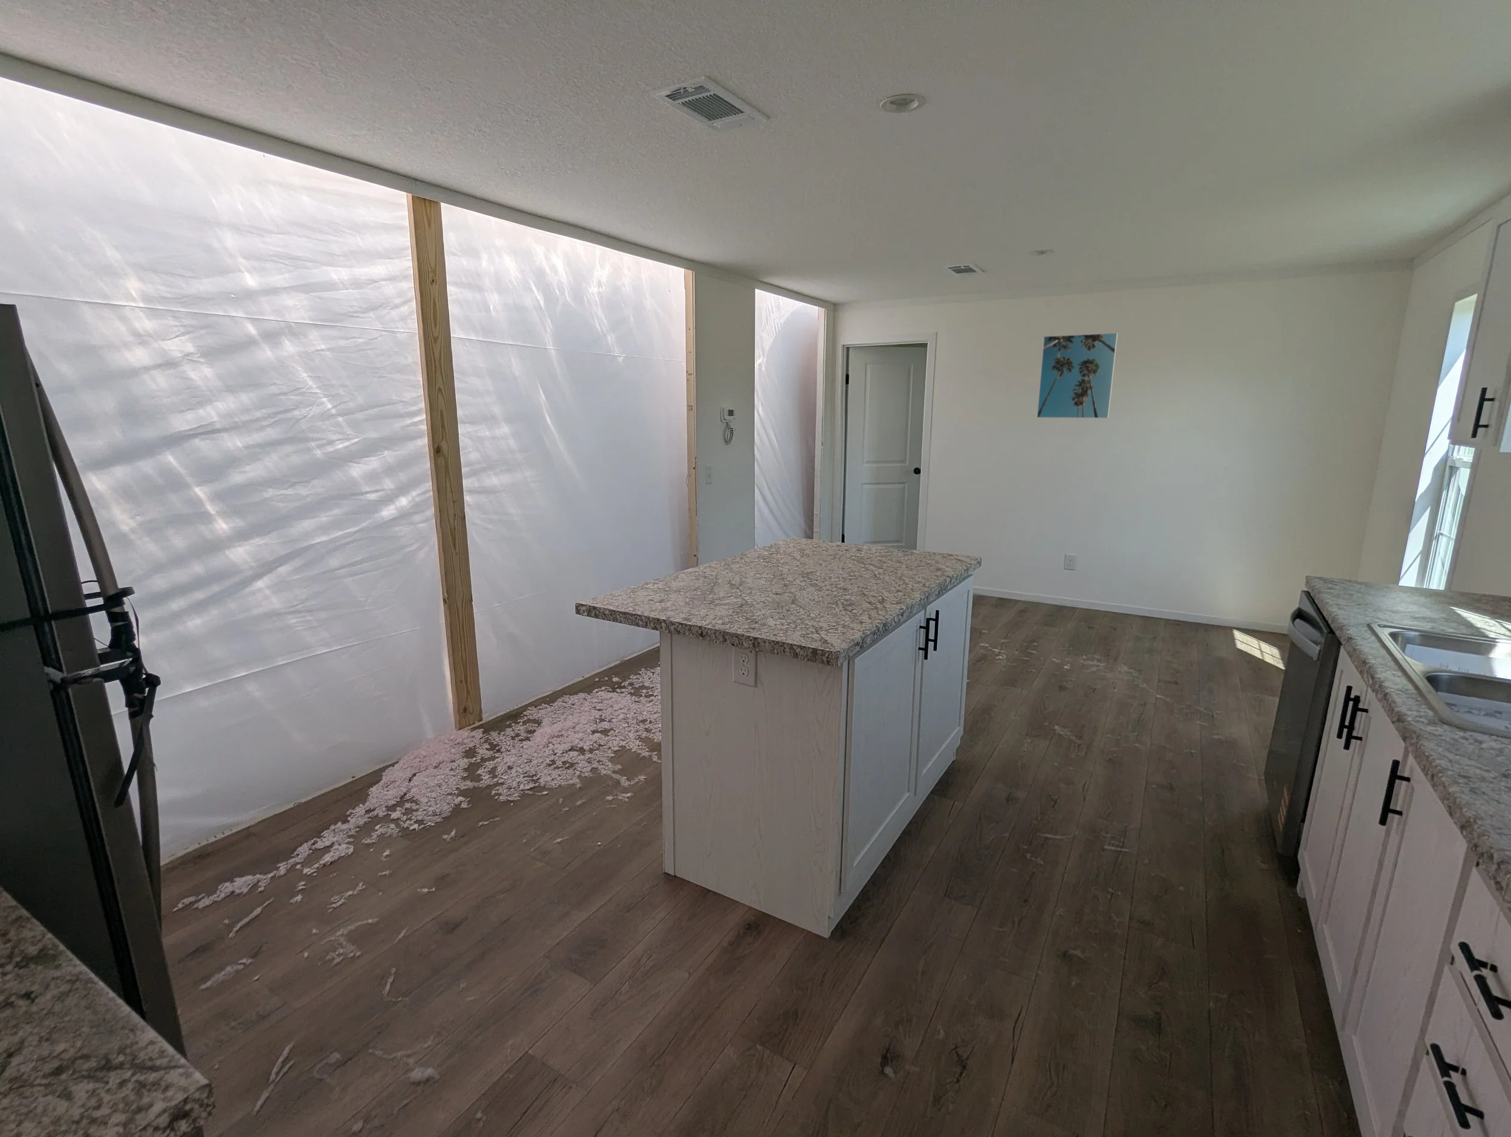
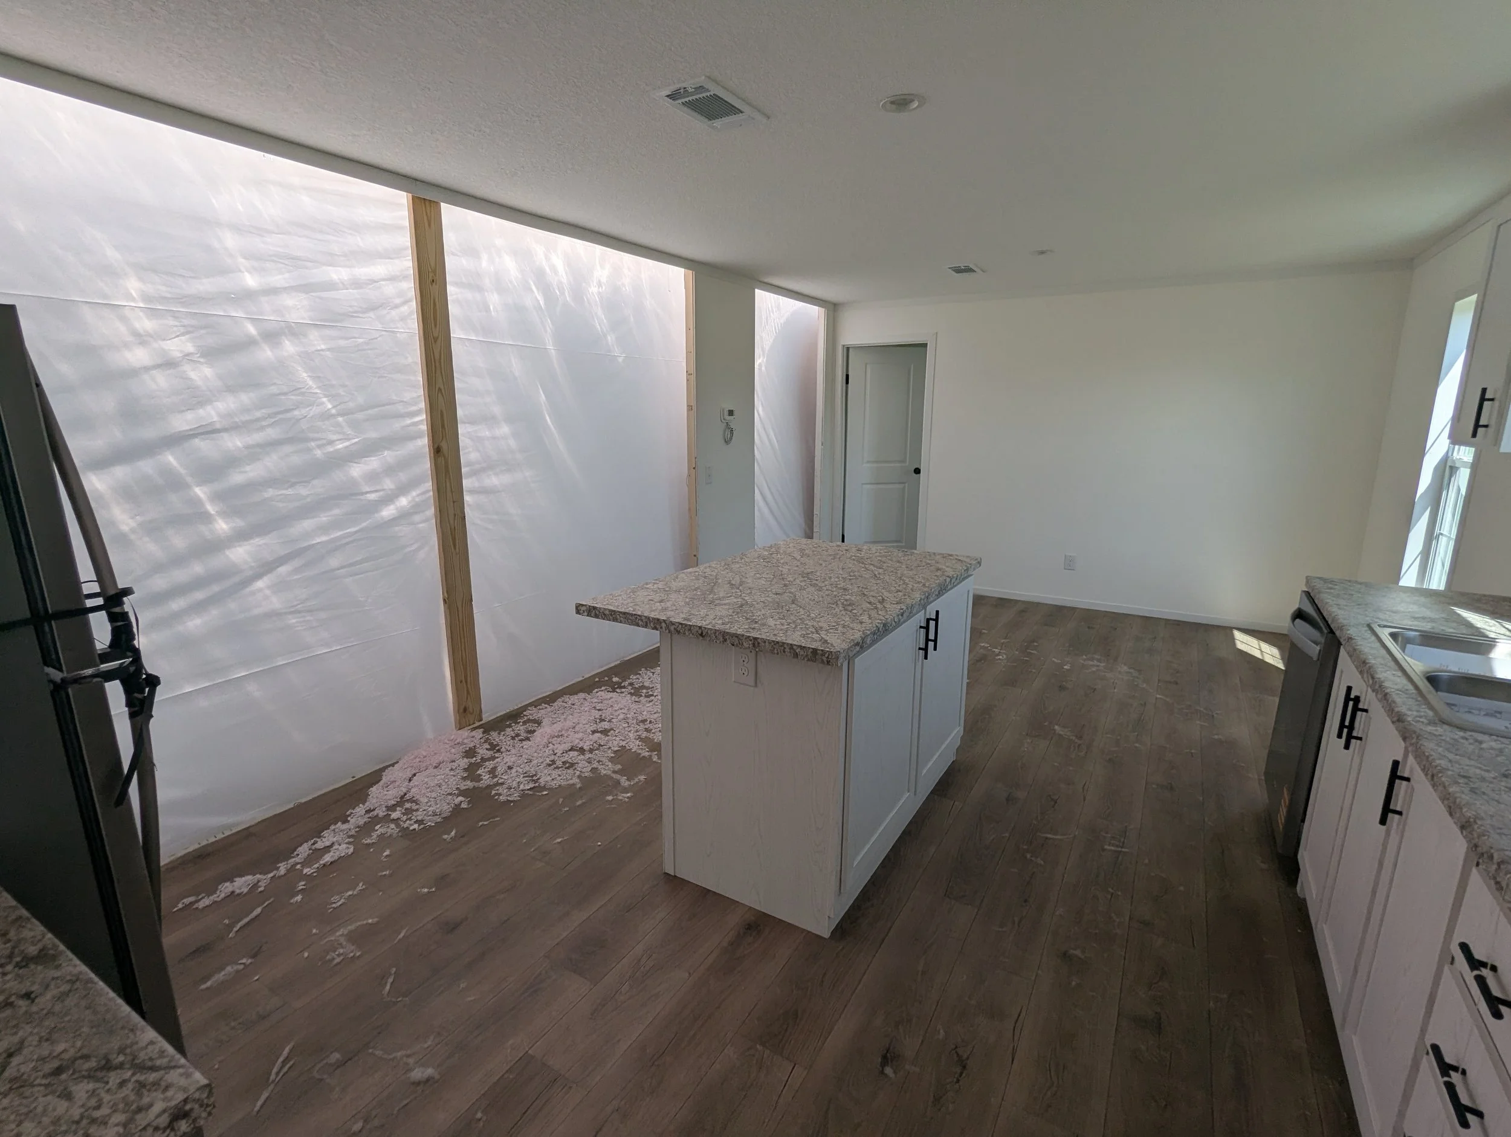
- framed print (1076, 376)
